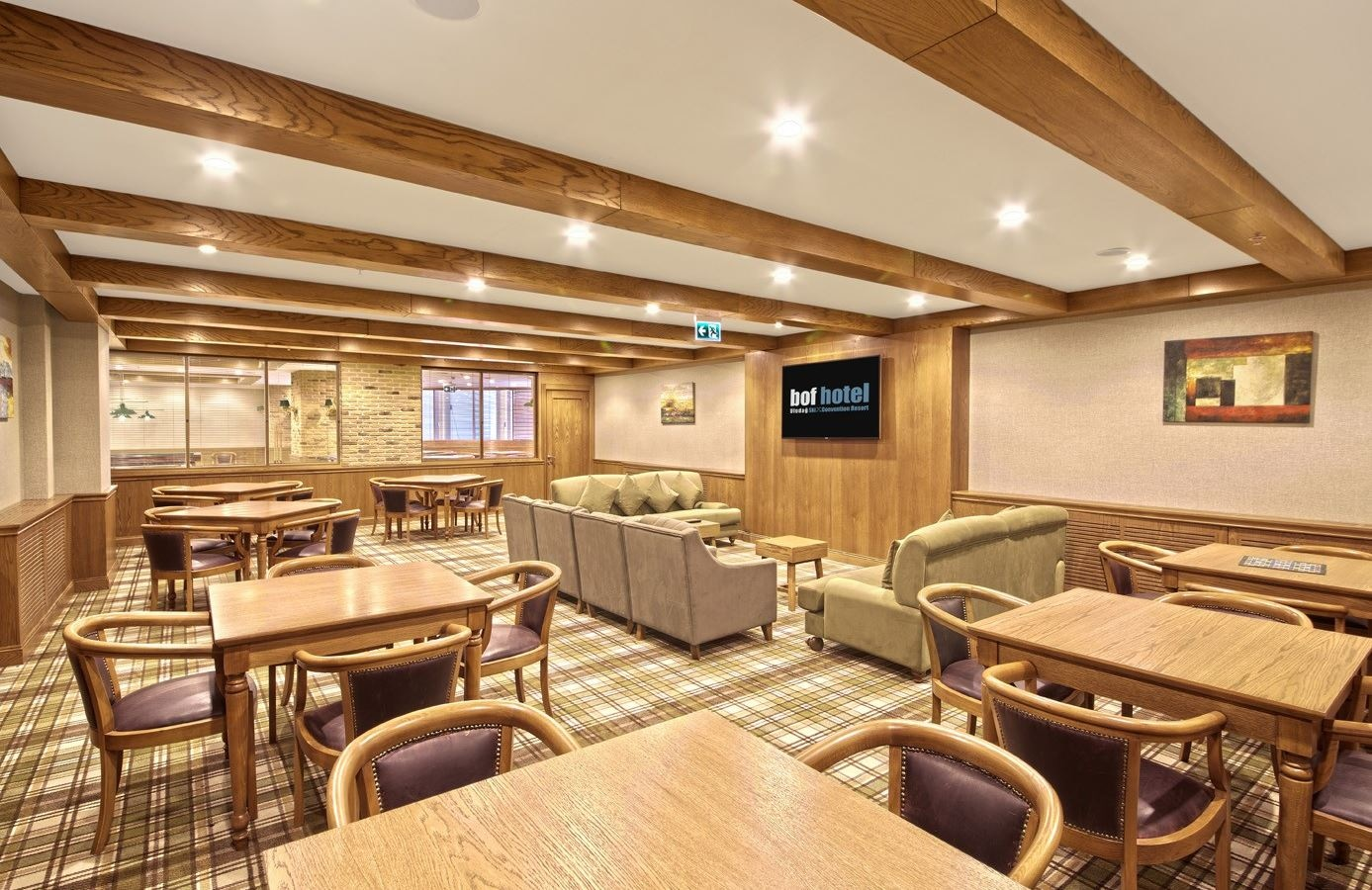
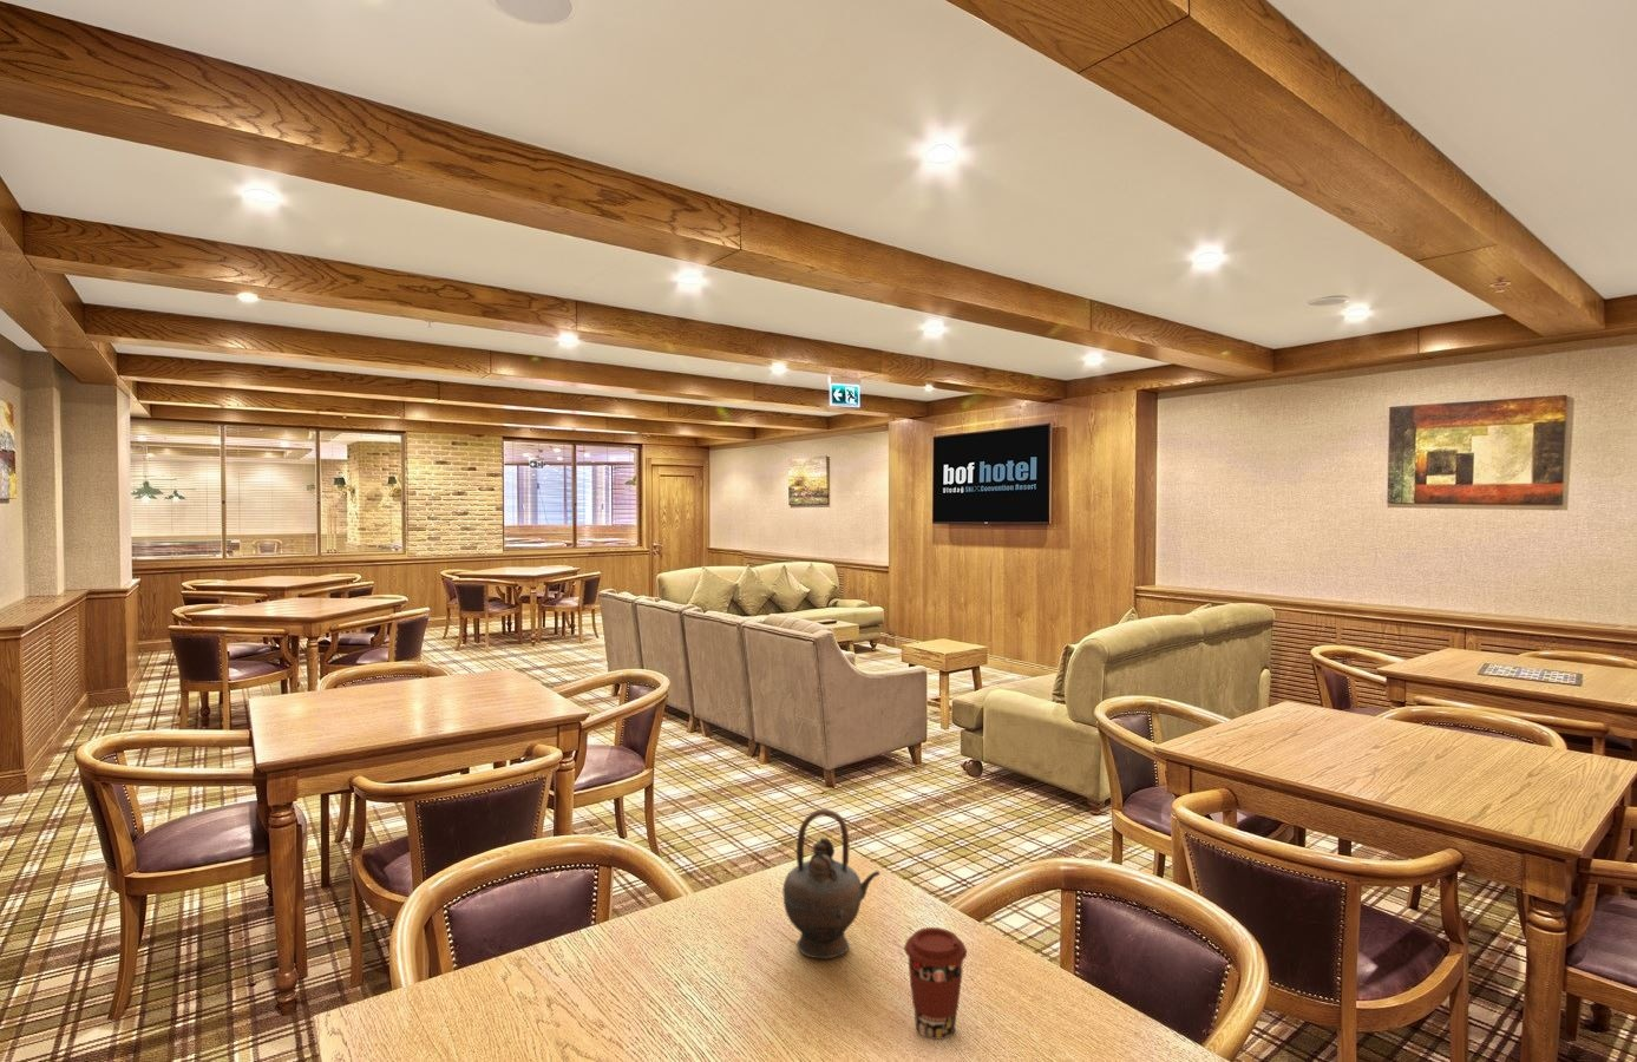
+ coffee cup (934, 983)
+ teapot (830, 879)
